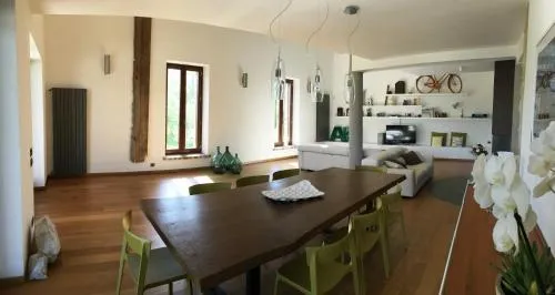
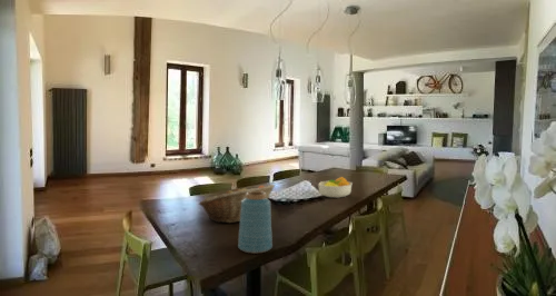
+ fruit bowl (335, 186)
+ fruit basket (238, 200)
+ vase (255, 220)
